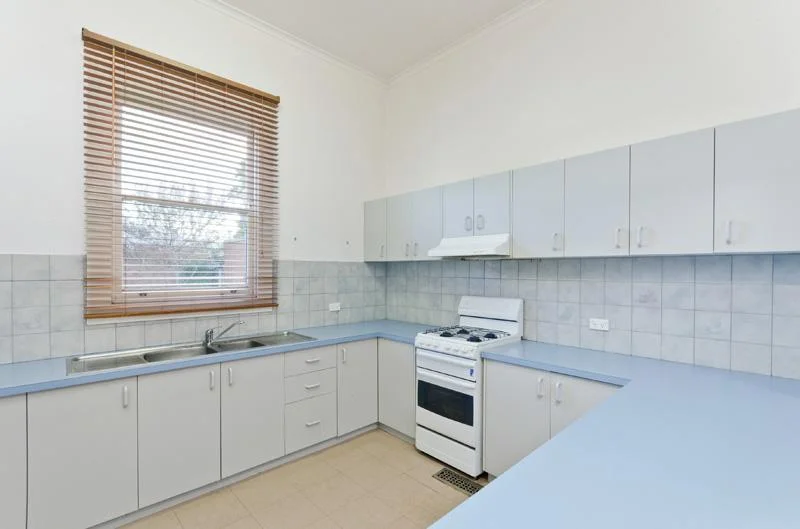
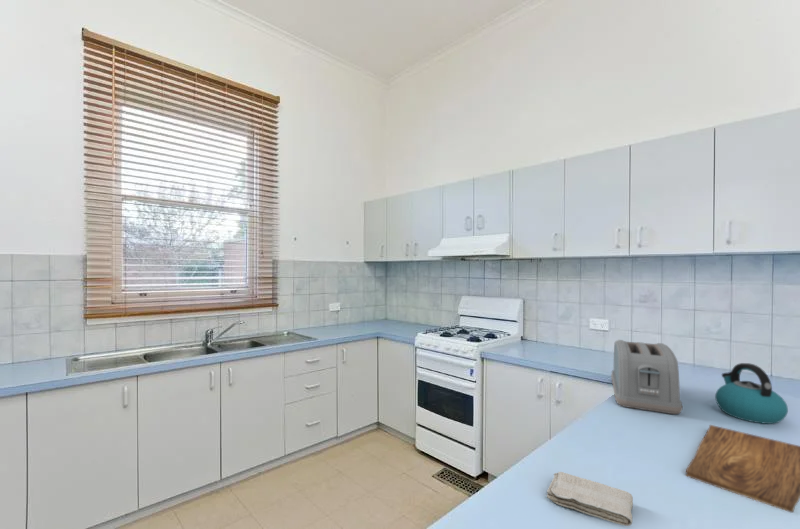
+ toaster (642, 370)
+ cutting board (747, 460)
+ kettle (746, 388)
+ washcloth (589, 495)
